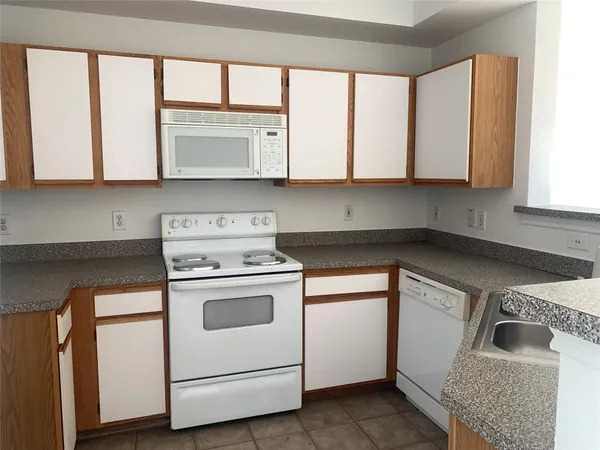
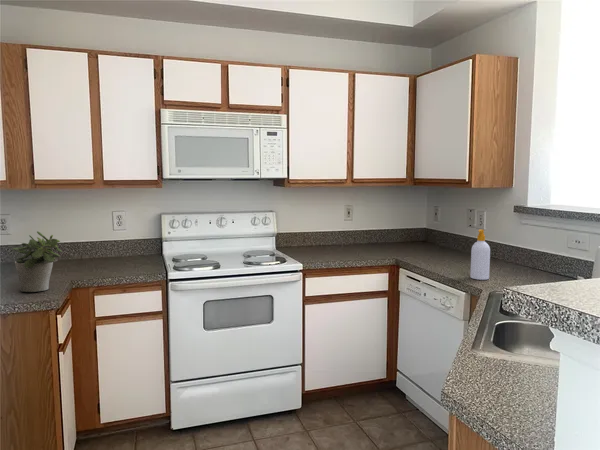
+ soap bottle (480, 254)
+ potted plant (43, 261)
